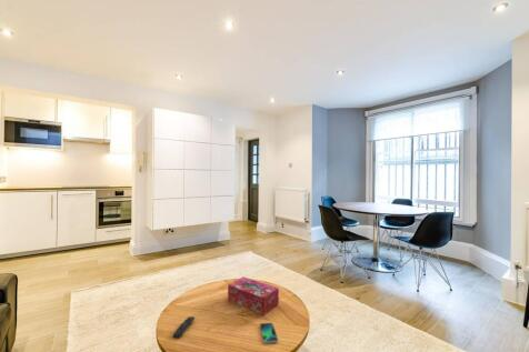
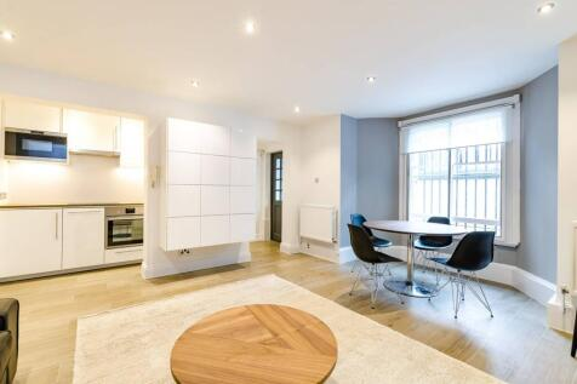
- remote control (184, 325)
- tissue box (252, 293)
- smartphone (268, 332)
